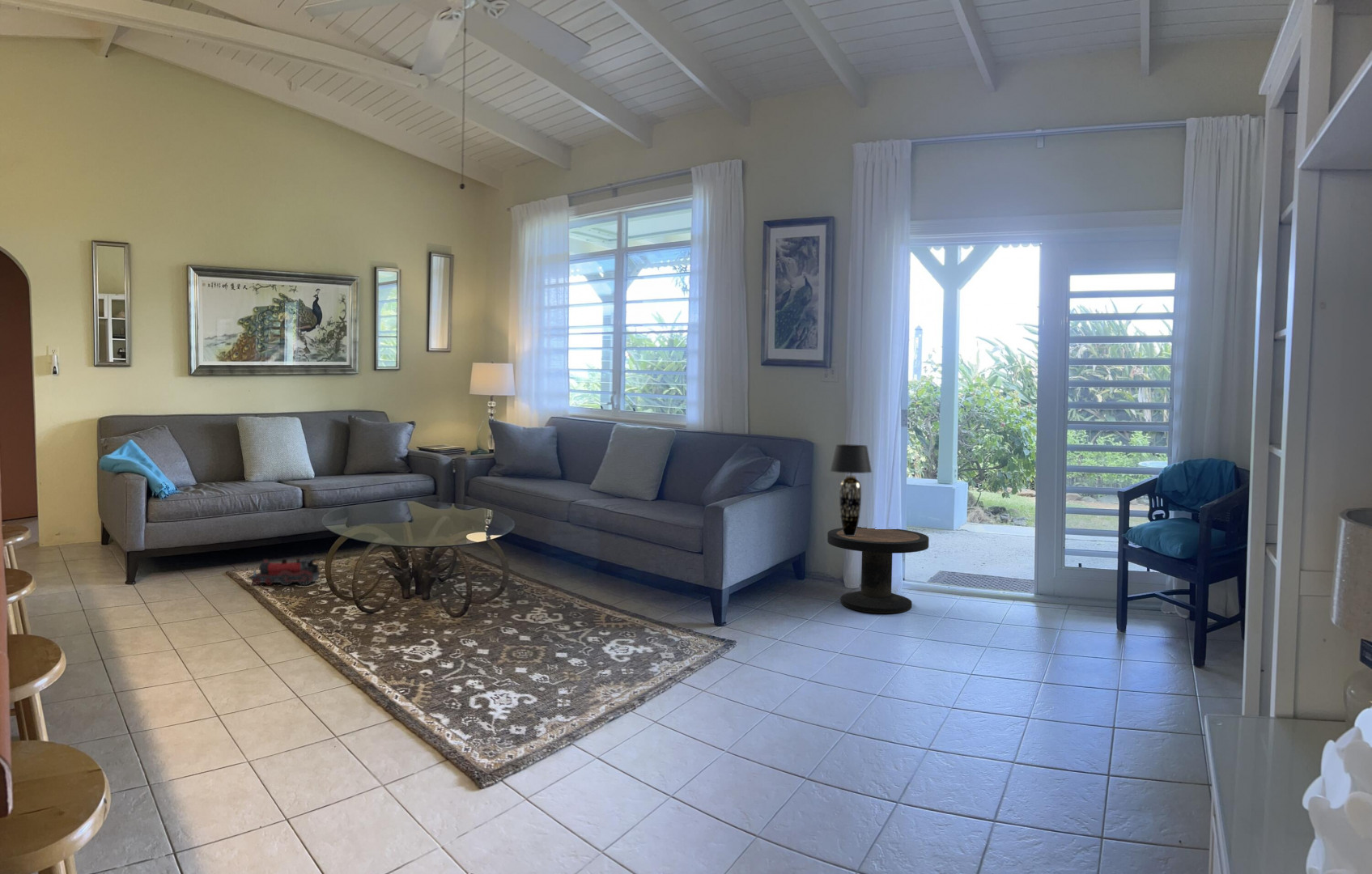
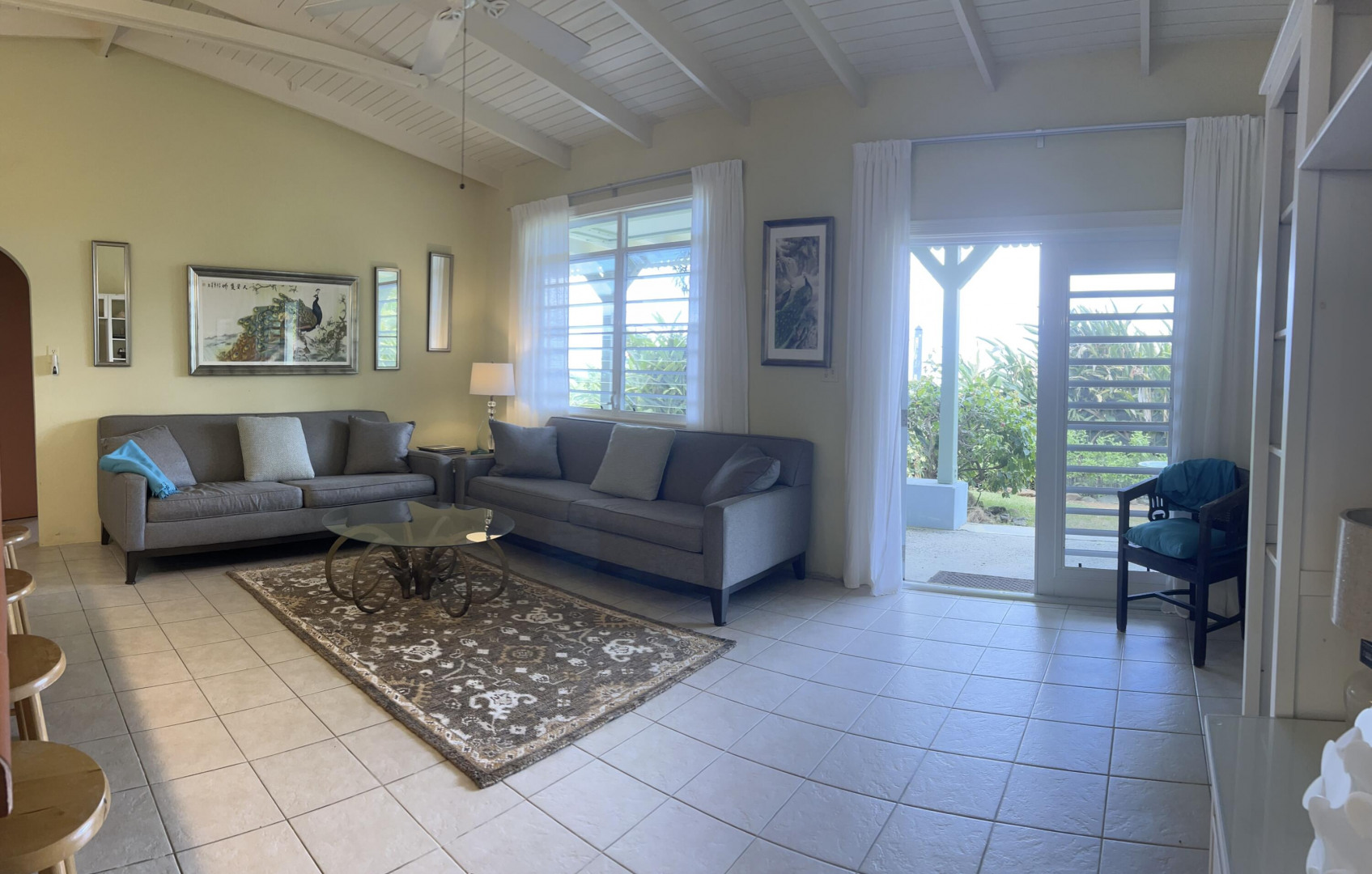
- side table (877, 569)
- toy train (283, 571)
- table lamp (850, 490)
